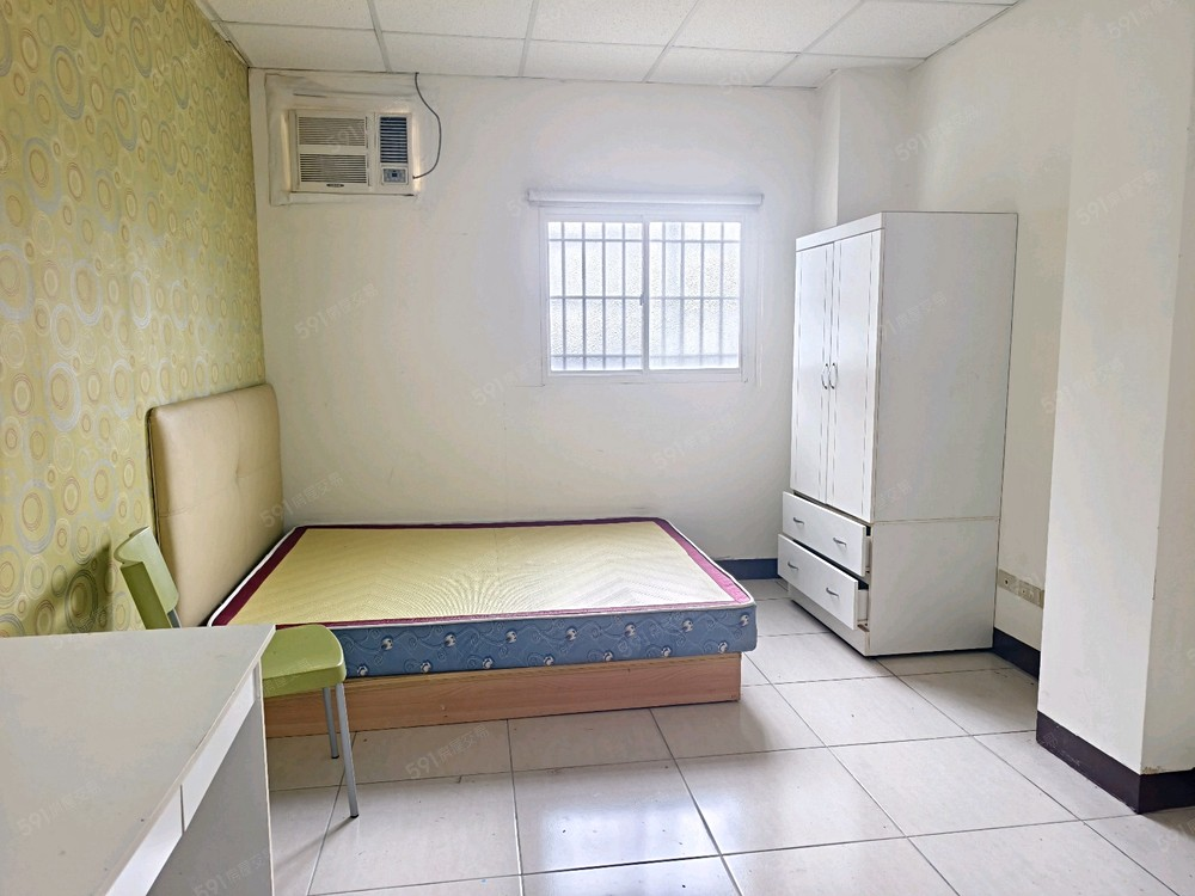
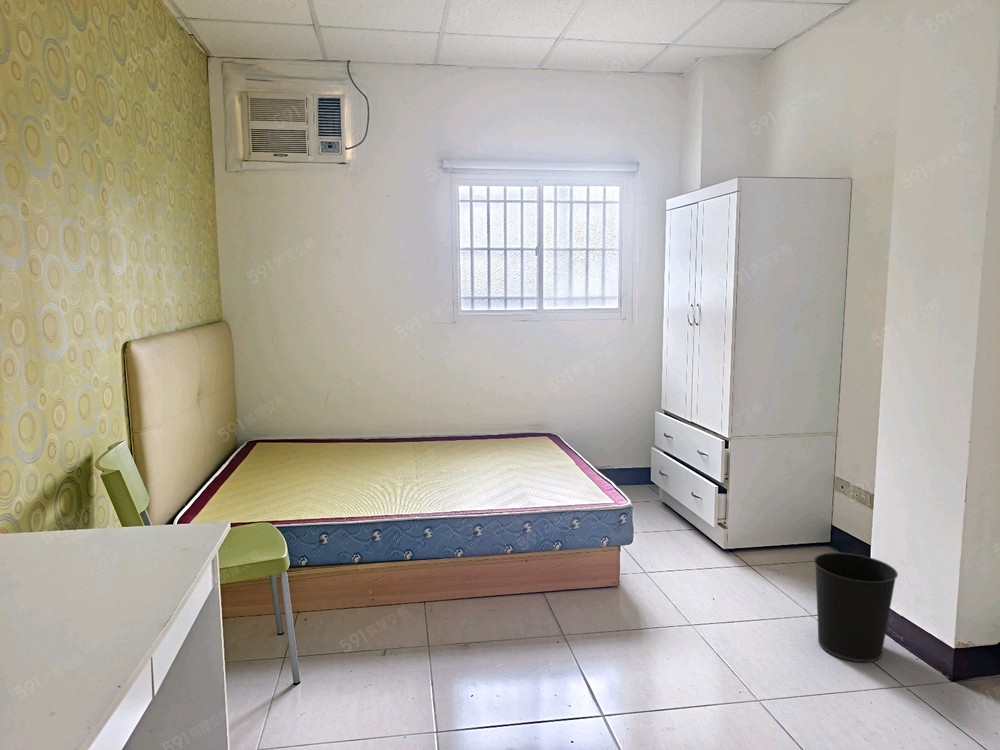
+ wastebasket (852, 607)
